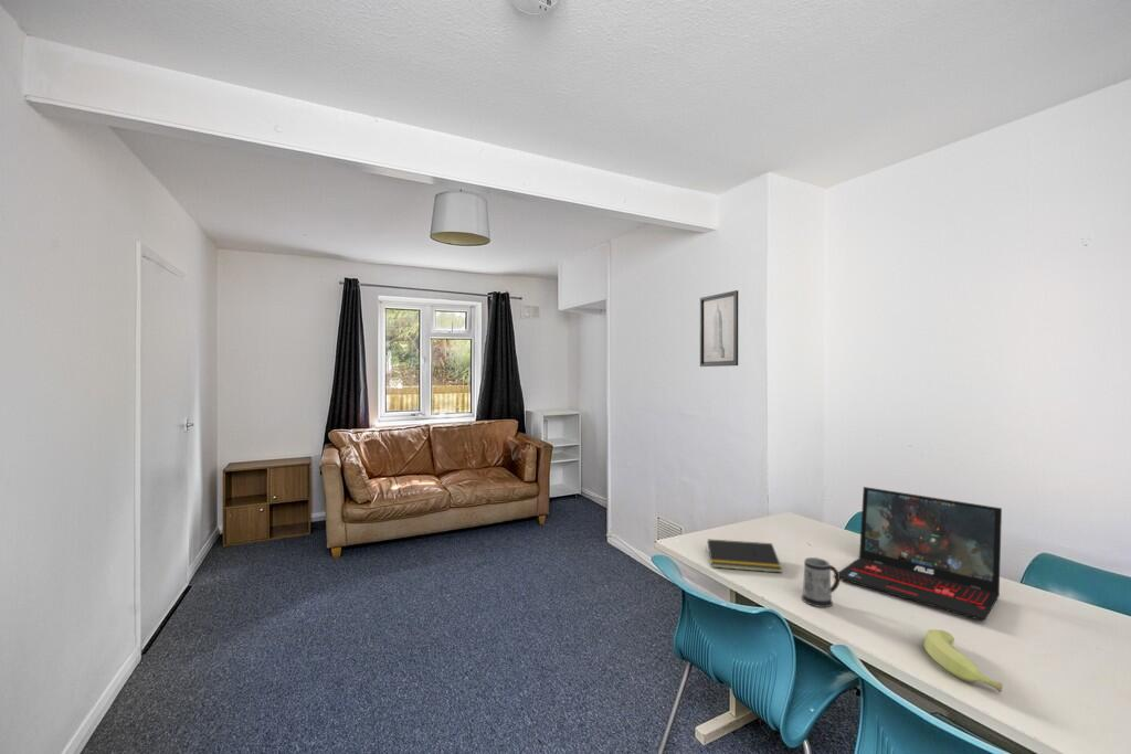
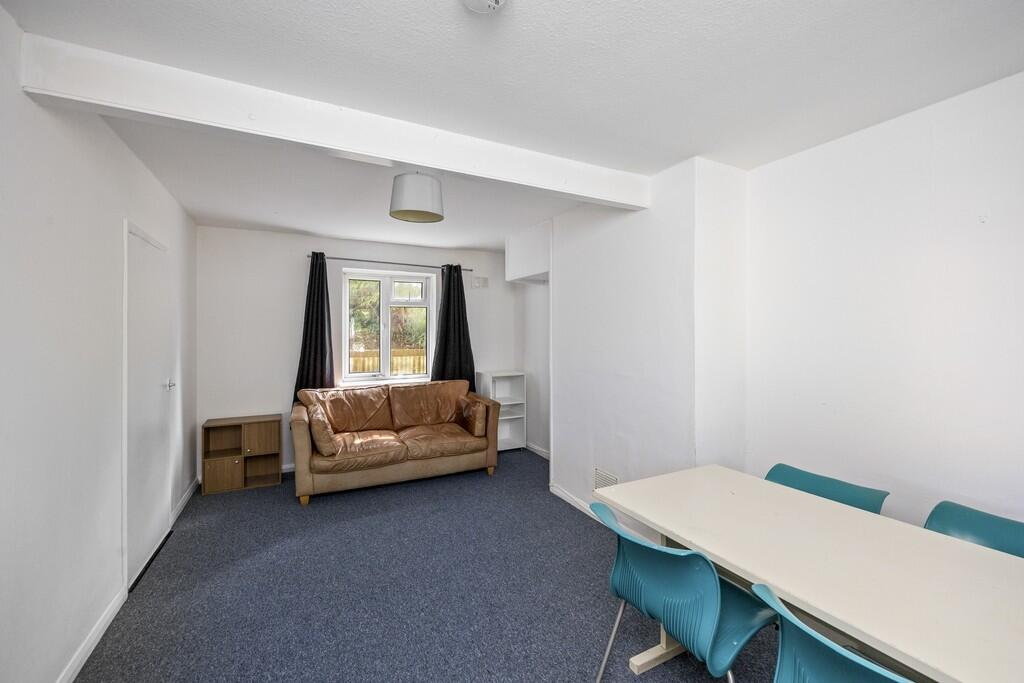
- mug (822, 581)
- wall art (718, 330)
- notepad (742, 554)
- banana (962, 656)
- laptop (915, 544)
